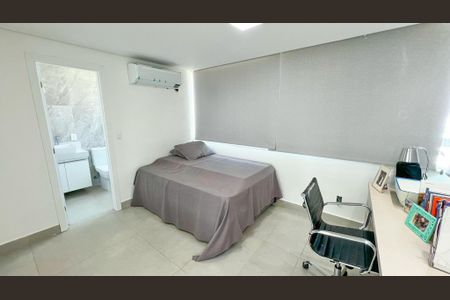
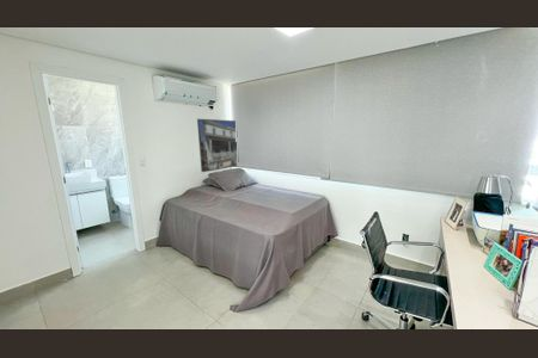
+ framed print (220, 144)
